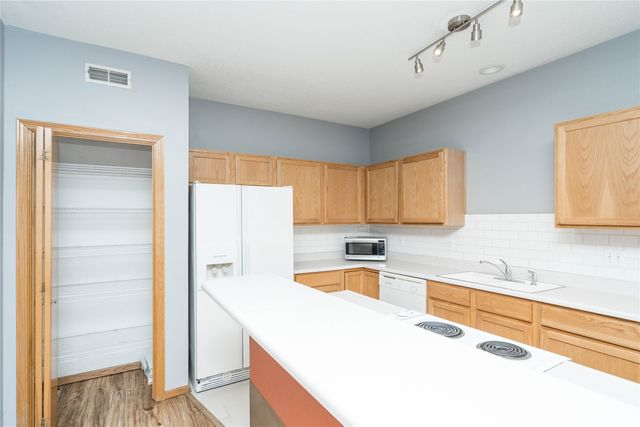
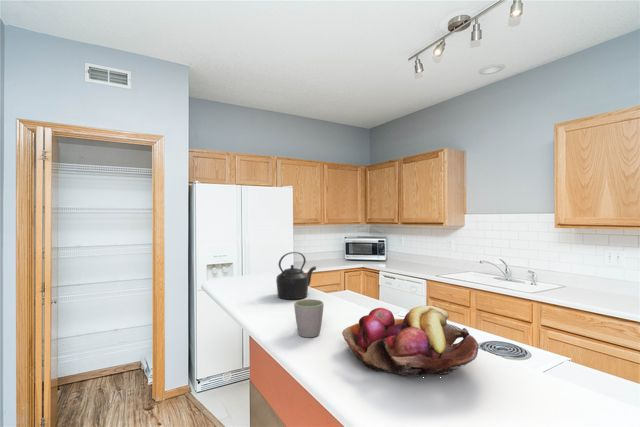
+ fruit basket (409, 335)
+ kettle (298, 273)
+ mug (307, 316)
